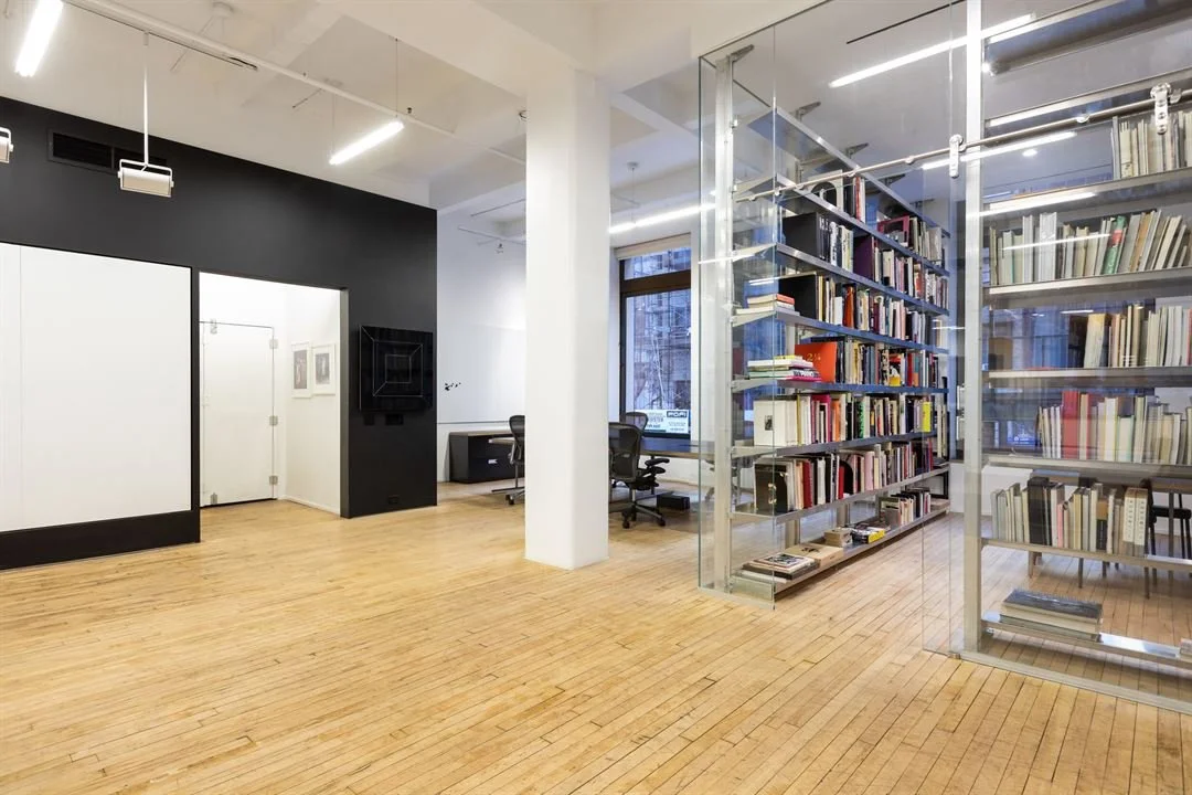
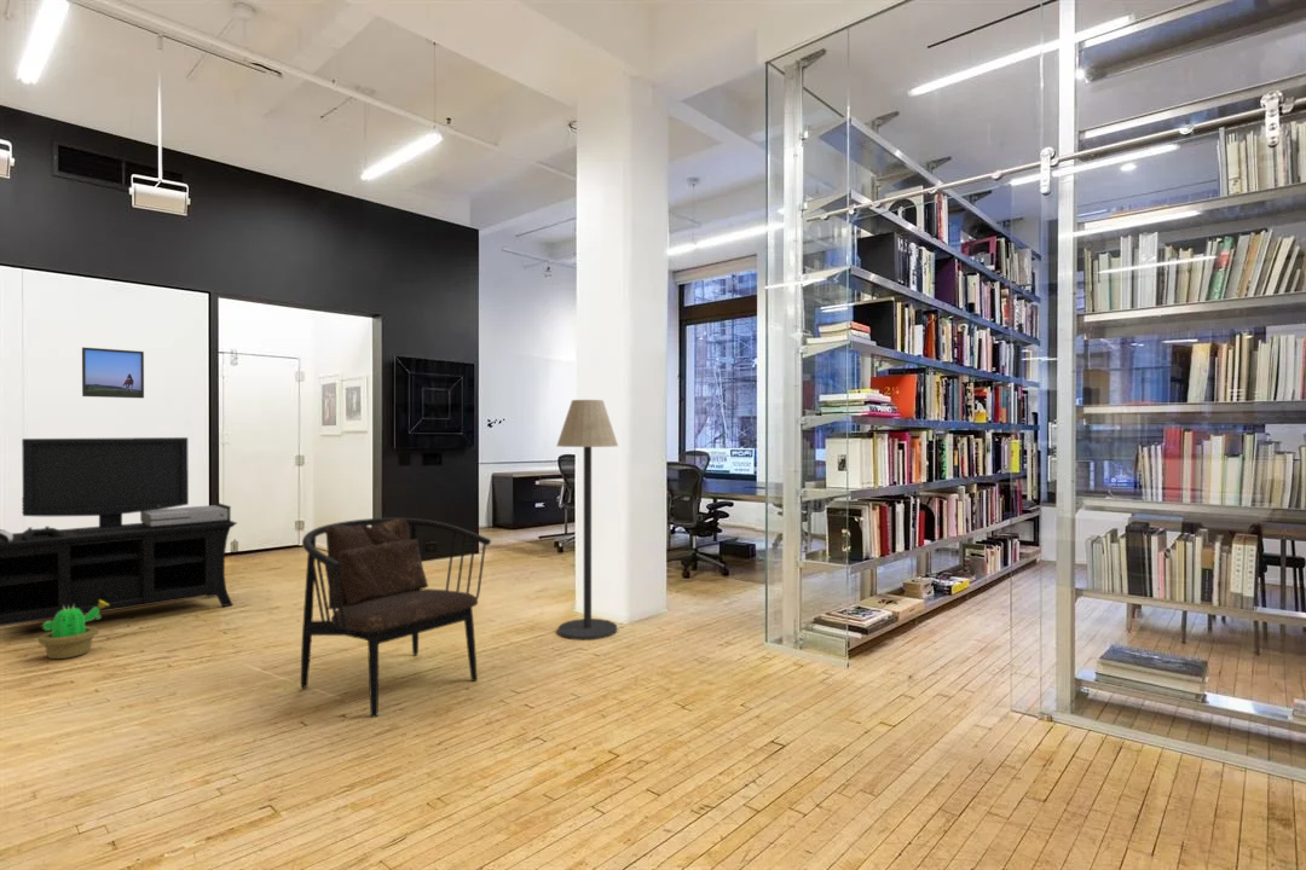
+ decorative plant (75, 628)
+ armchair (391, 603)
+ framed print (114, 373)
+ media console (103, 528)
+ floor lamp (586, 515)
